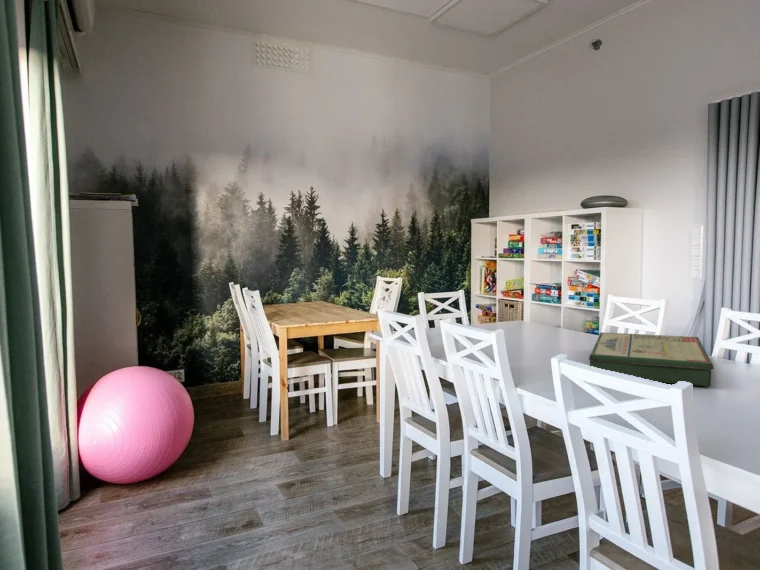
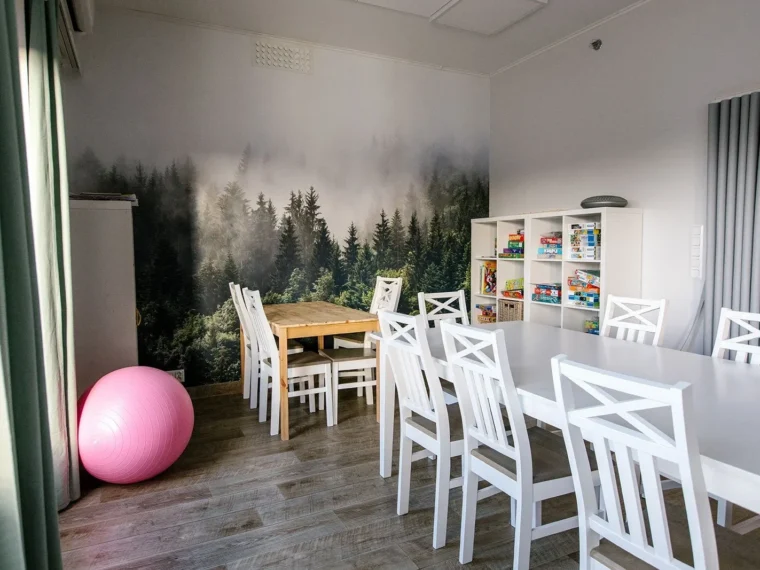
- board game (647, 355)
